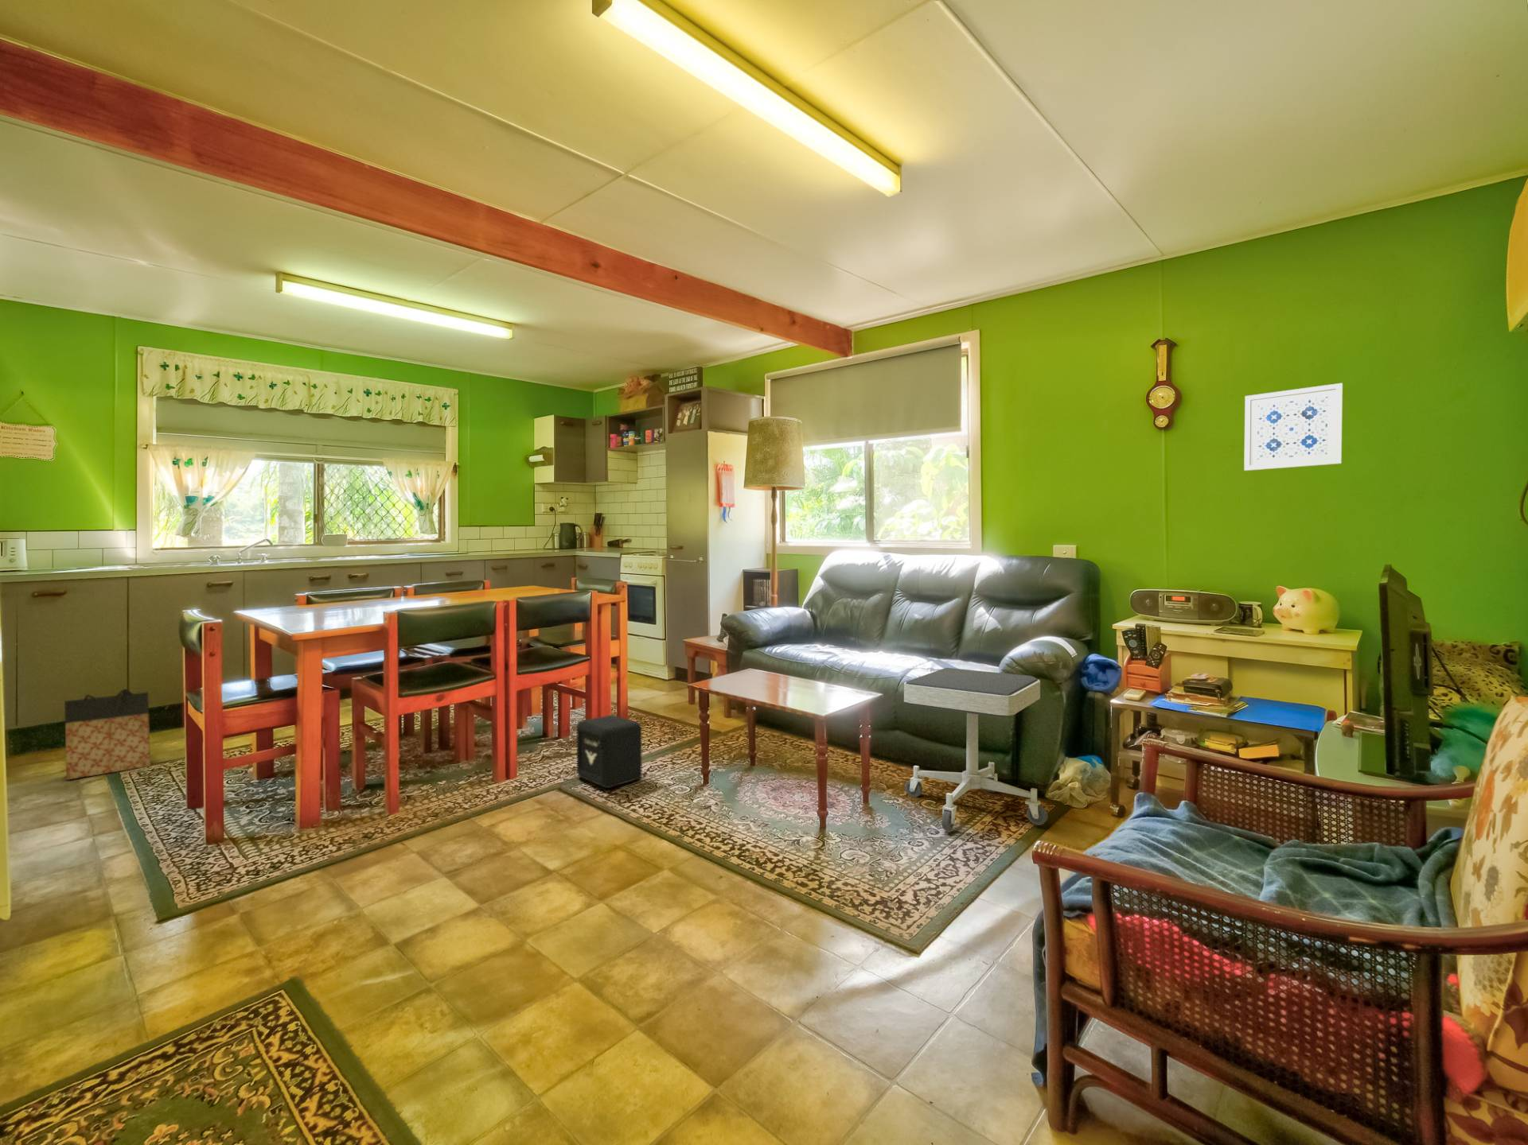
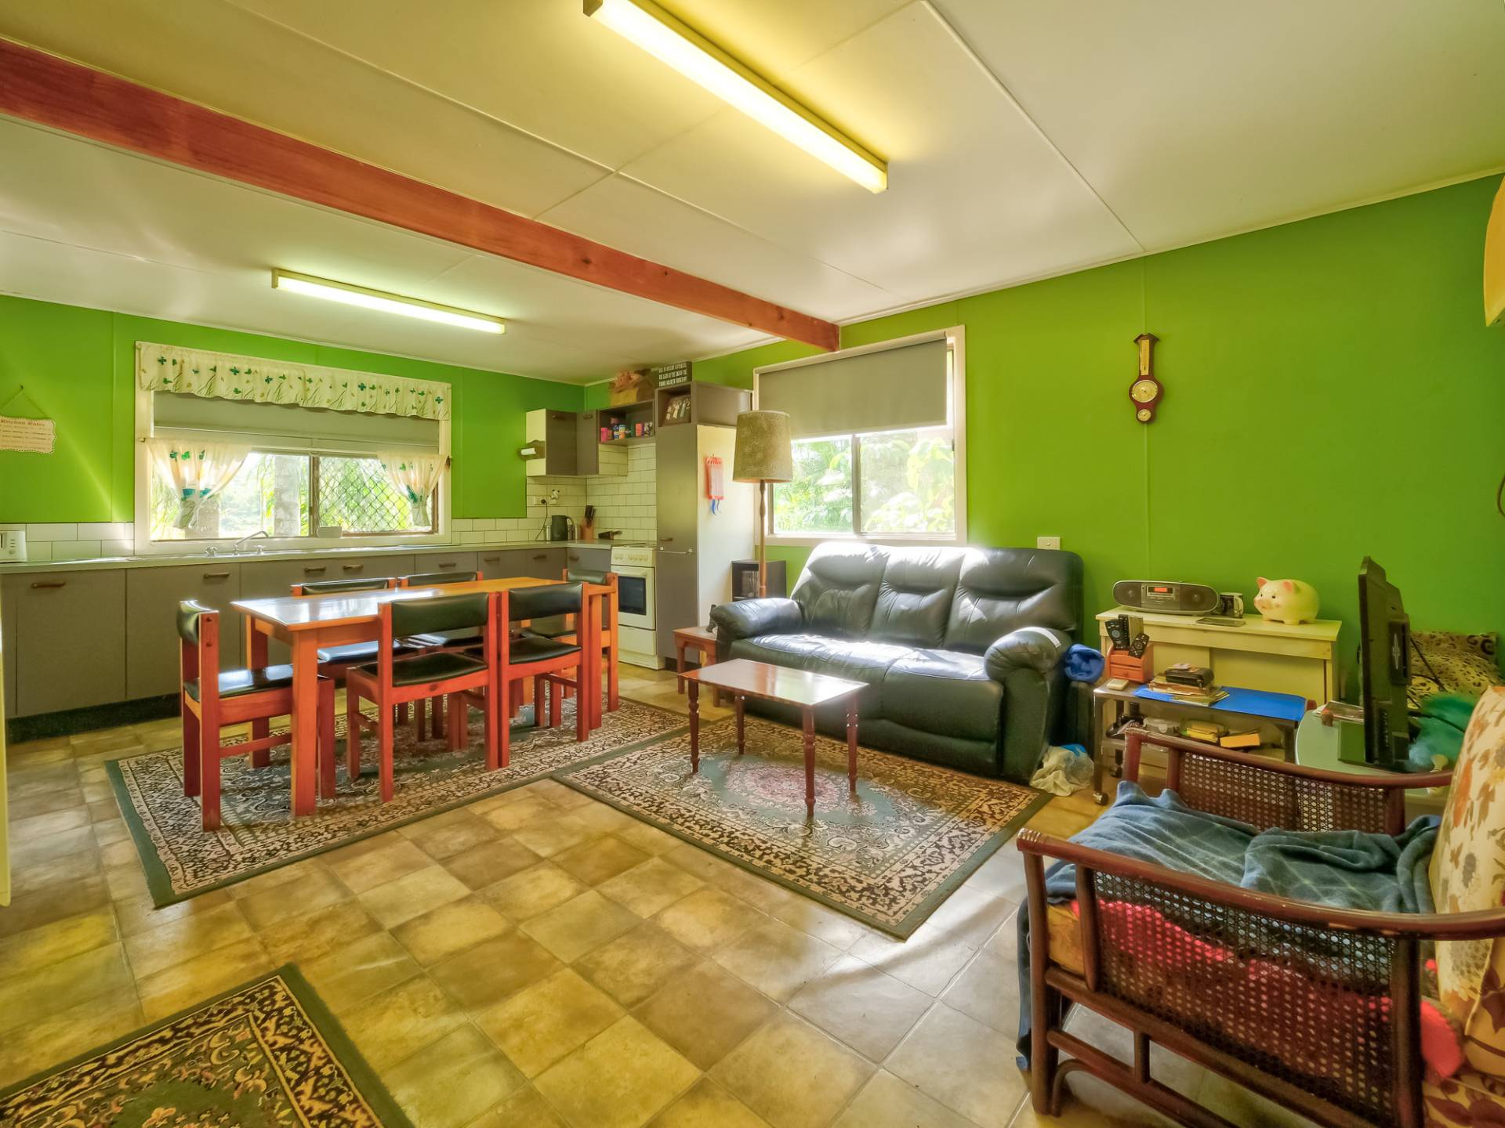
- air purifier (608, 749)
- stool (972, 743)
- wall art (1292, 428)
- bag (108, 730)
